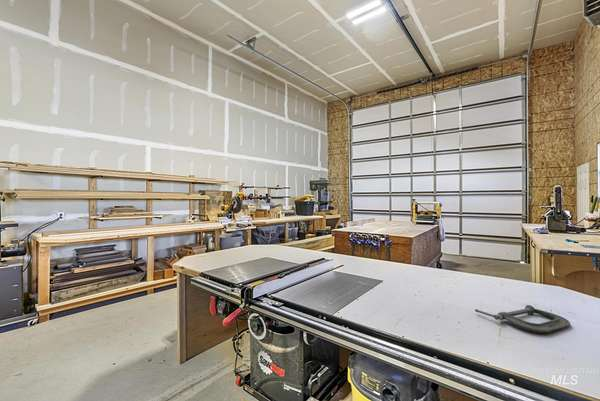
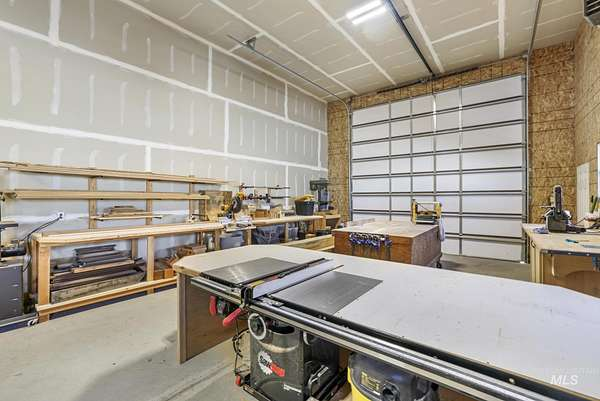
- c clamp (524, 313)
